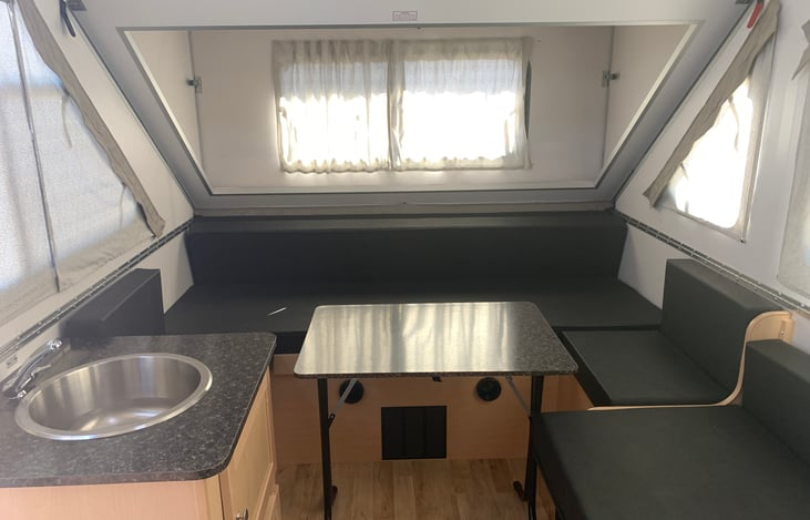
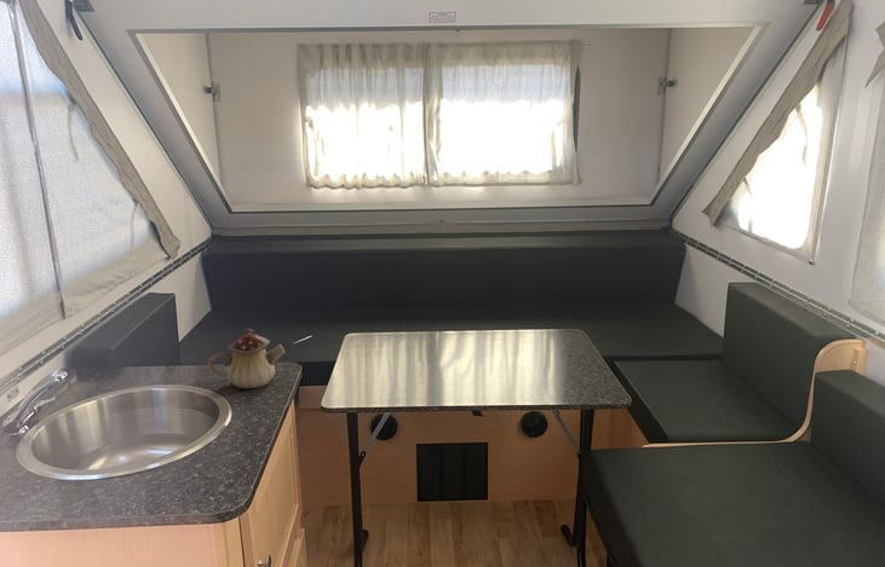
+ teapot (246, 355)
